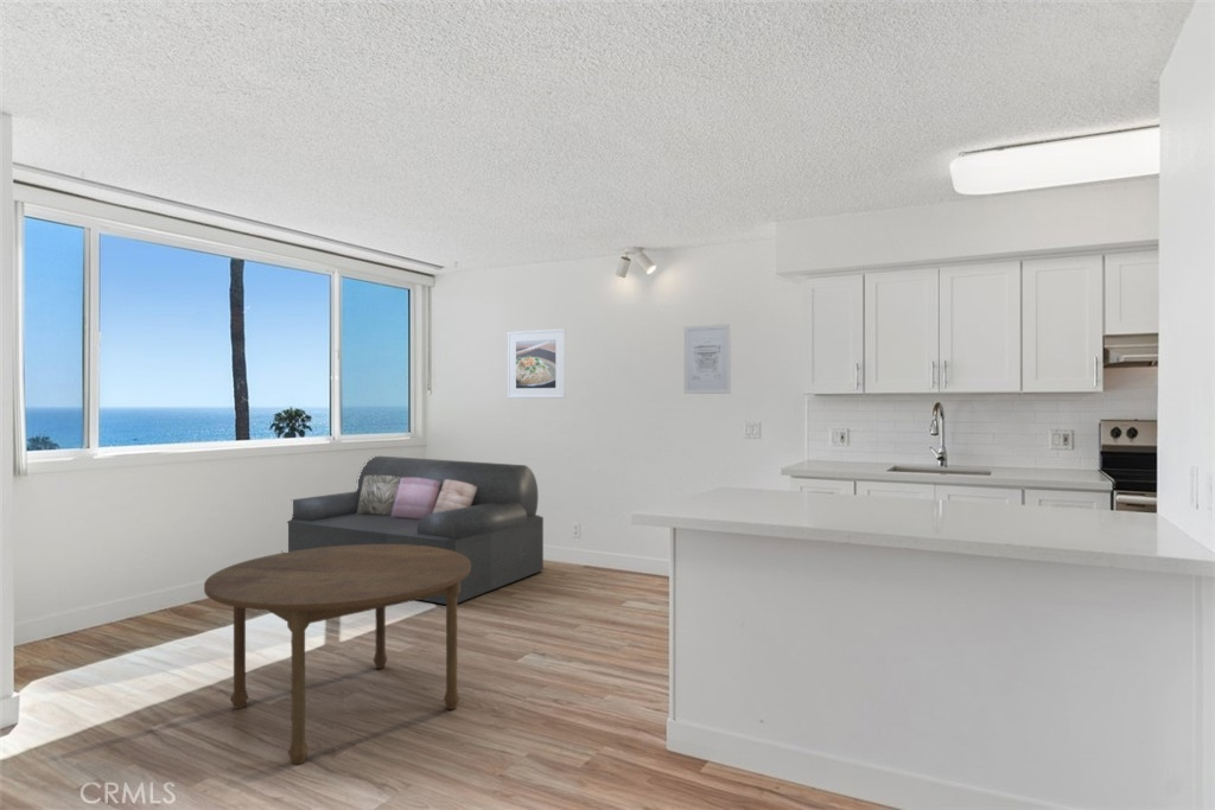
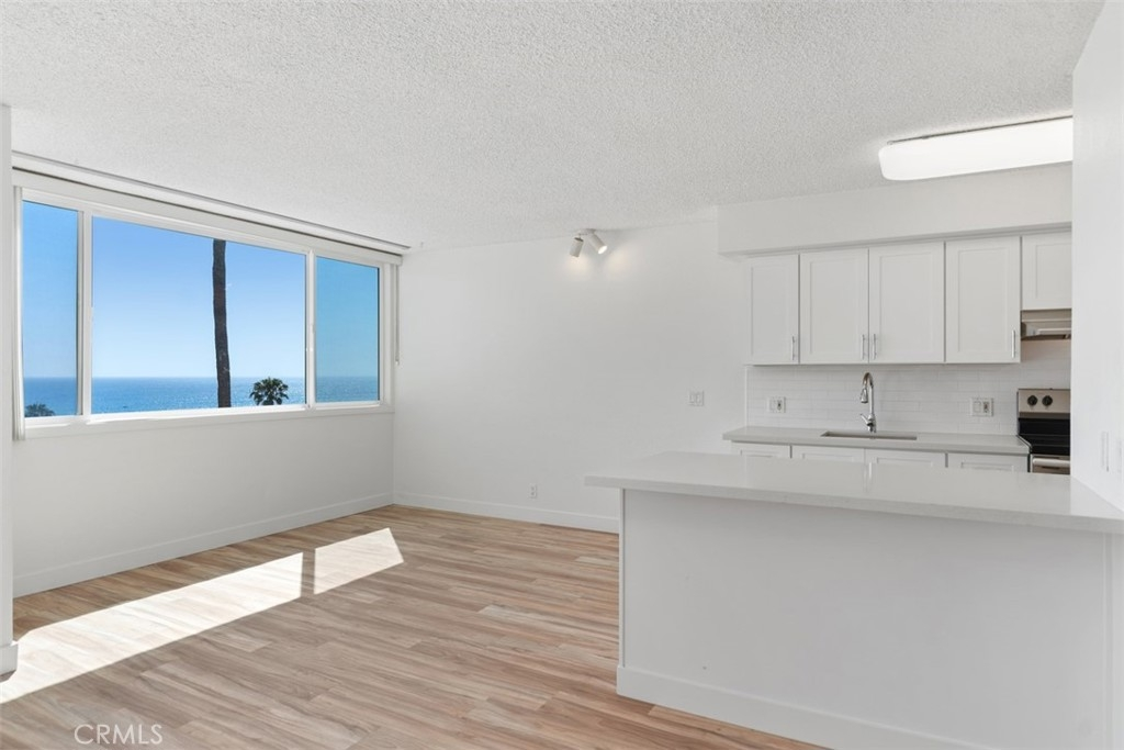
- dining table (342, 616)
- sofa (415, 517)
- wall art (706, 359)
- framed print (535, 364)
